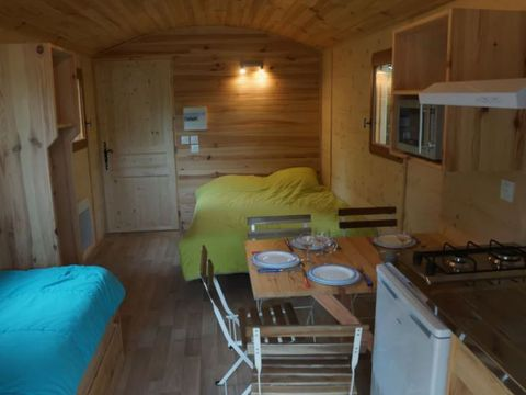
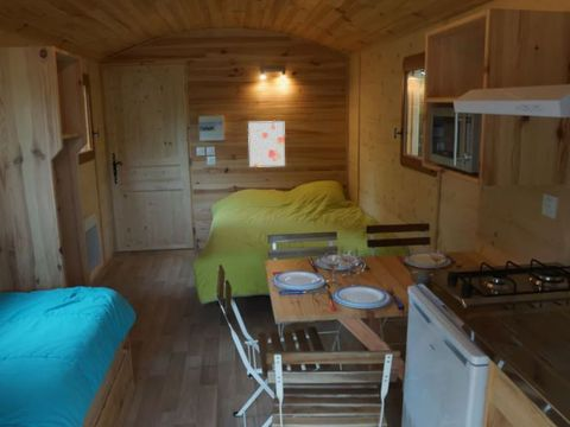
+ wall art (266, 144)
